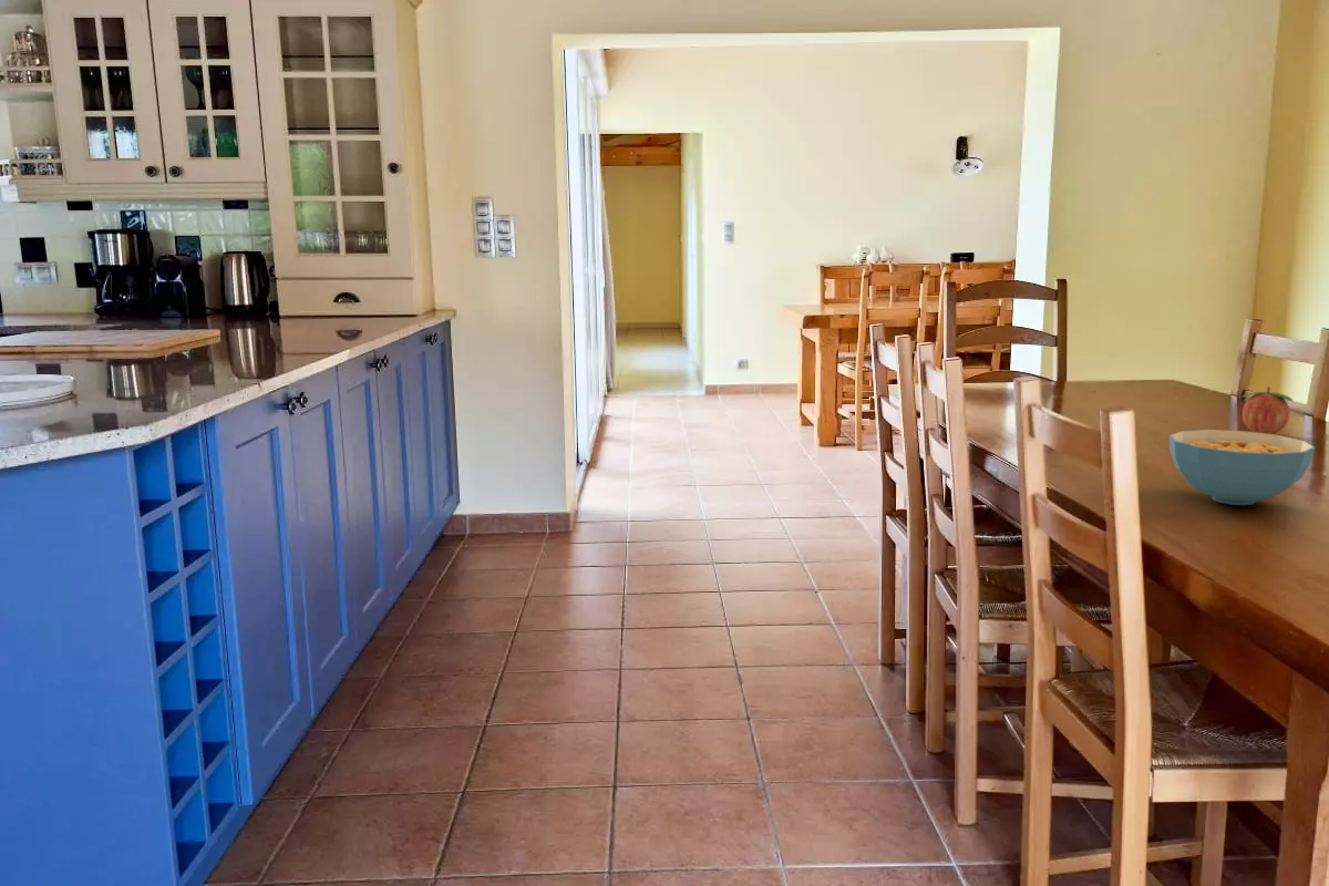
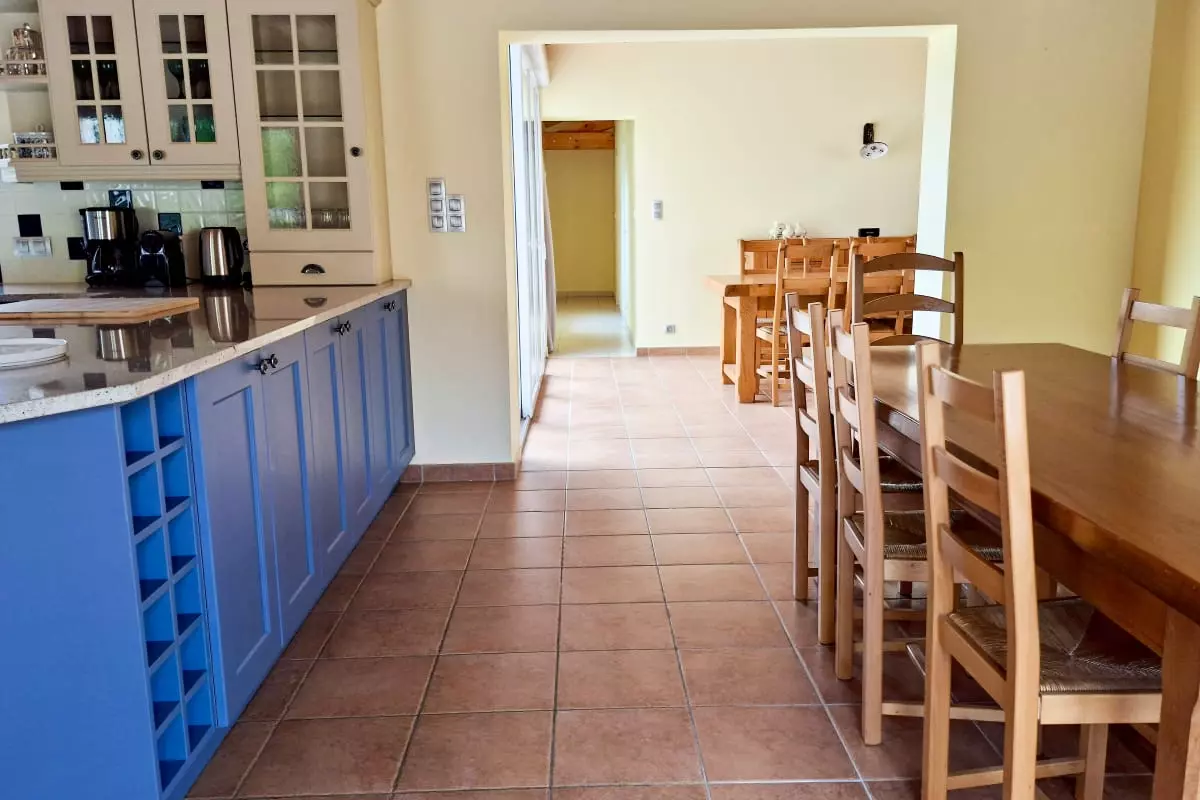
- cereal bowl (1236, 471)
- fruit (1266, 410)
